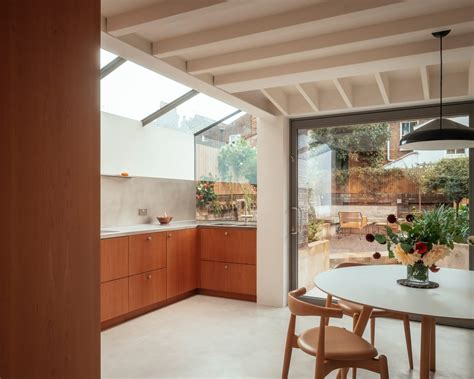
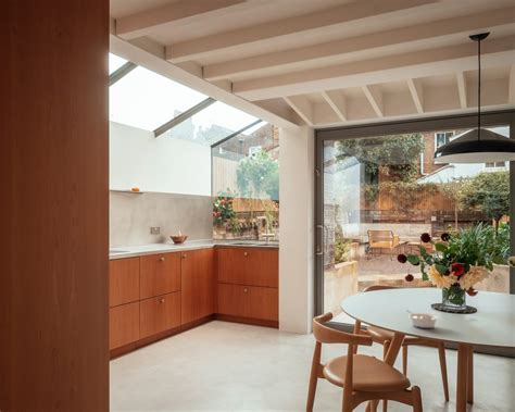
+ legume (422, 320)
